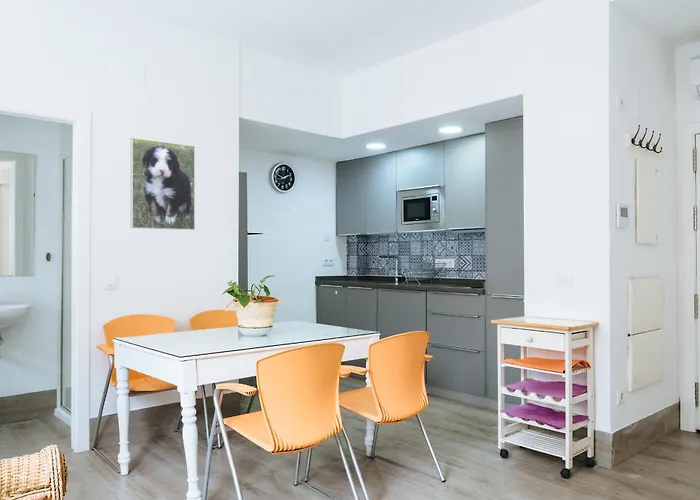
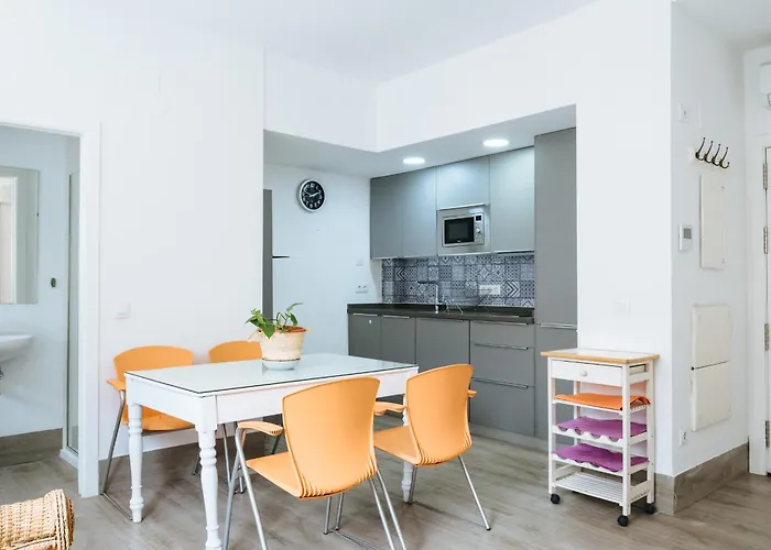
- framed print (163, 185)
